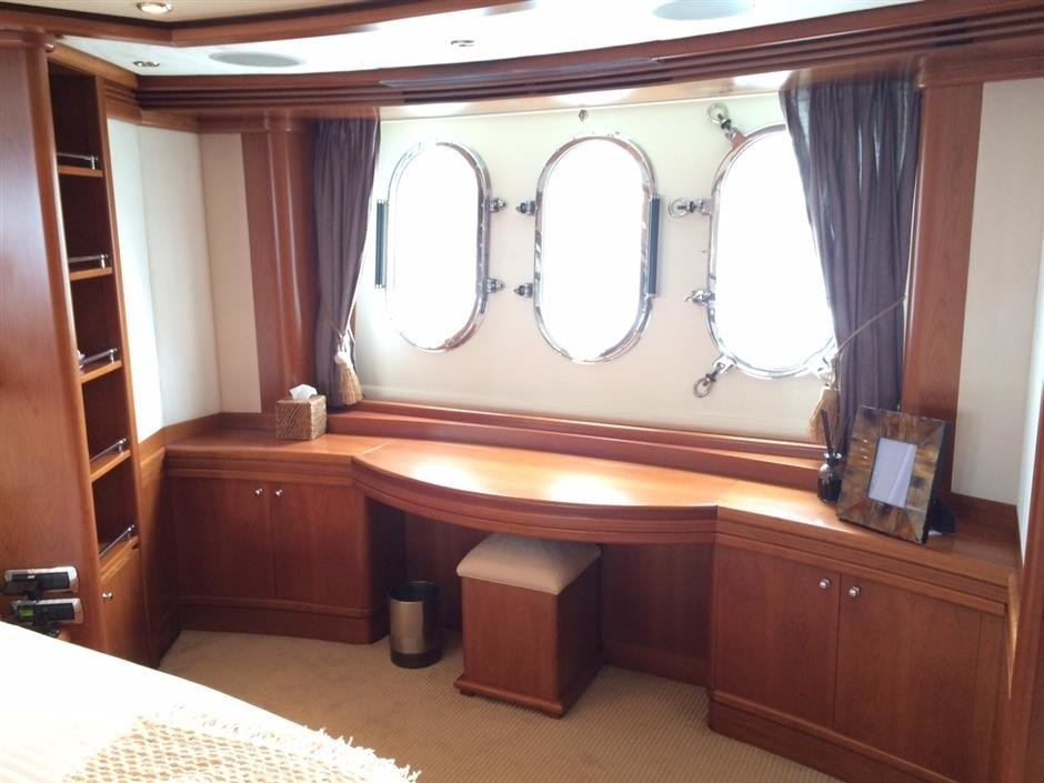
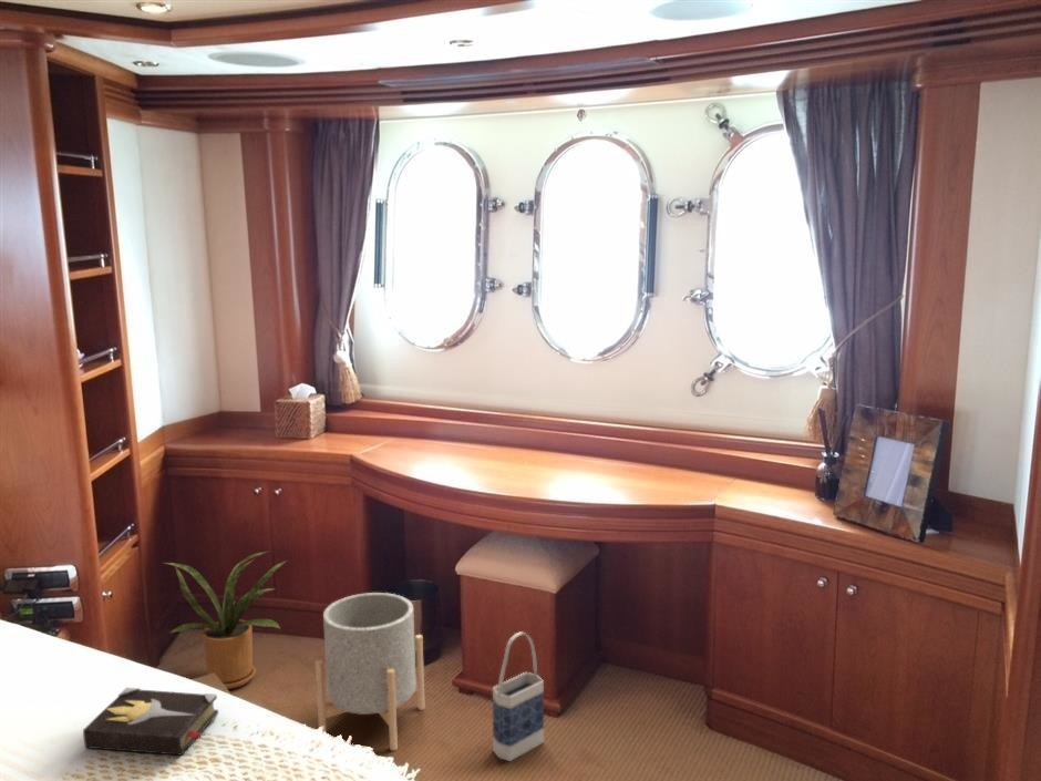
+ hardback book (153, 719)
+ planter (371, 667)
+ bag (517, 690)
+ house plant (230, 612)
